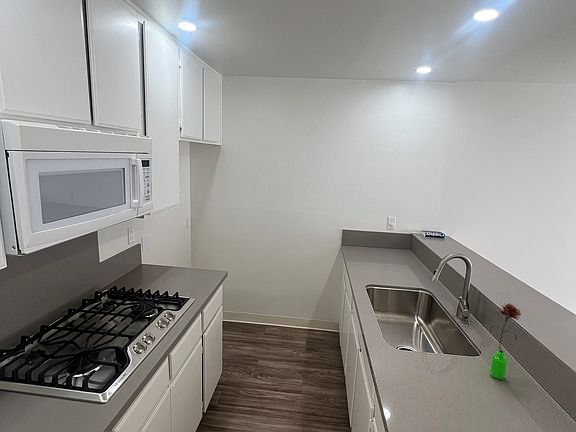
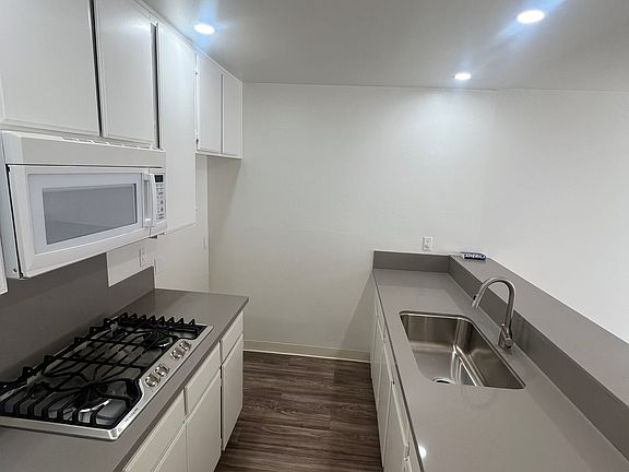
- flower (500, 340)
